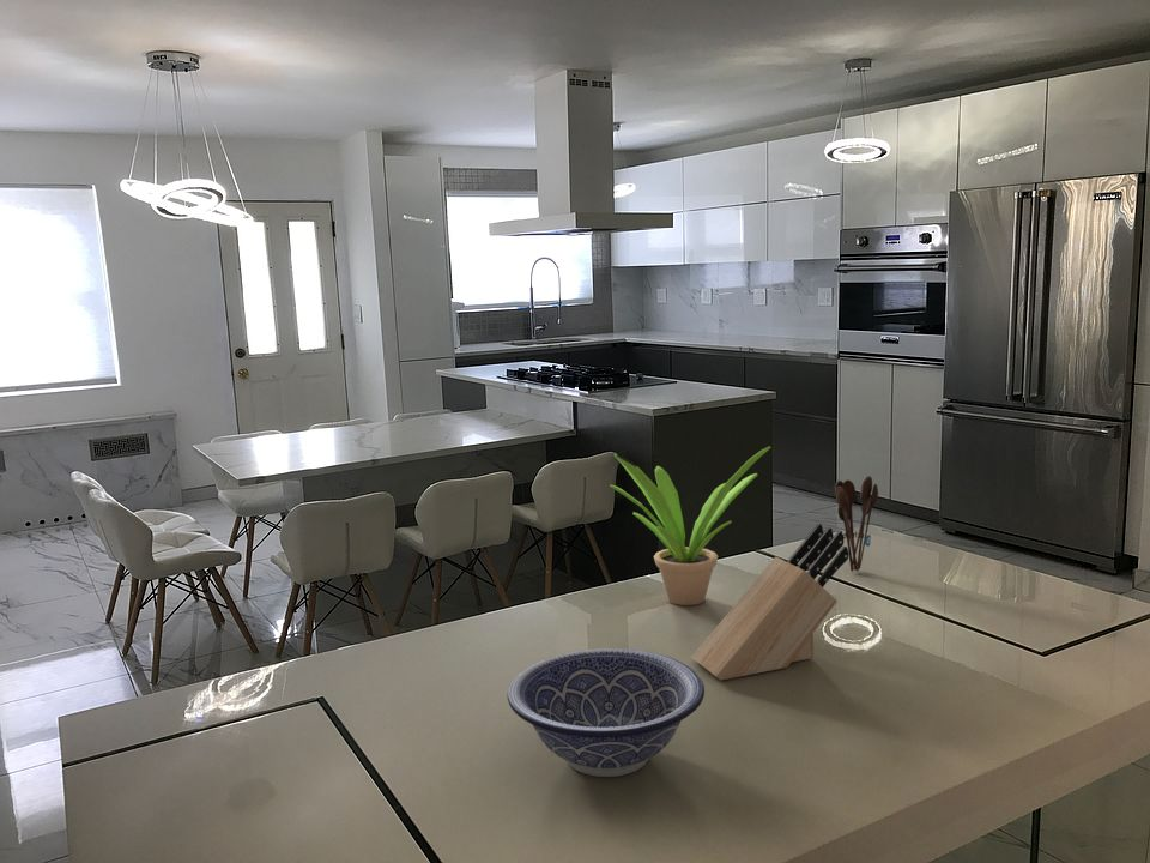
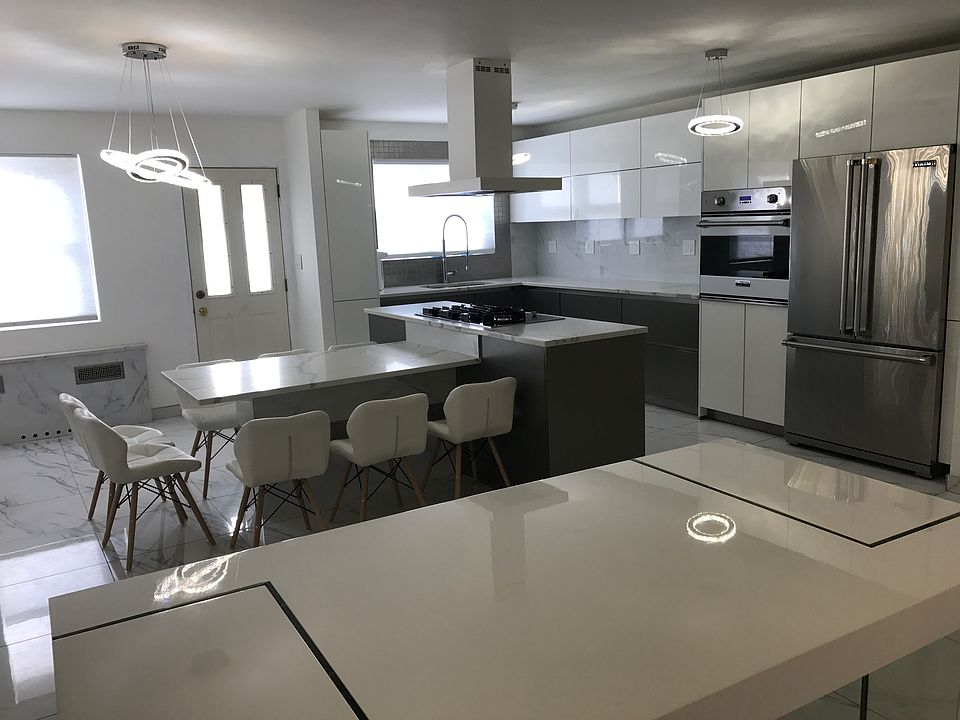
- potted plant (680, 520)
- decorative bowl (606, 720)
- utensil holder (852, 523)
- knife block (774, 596)
